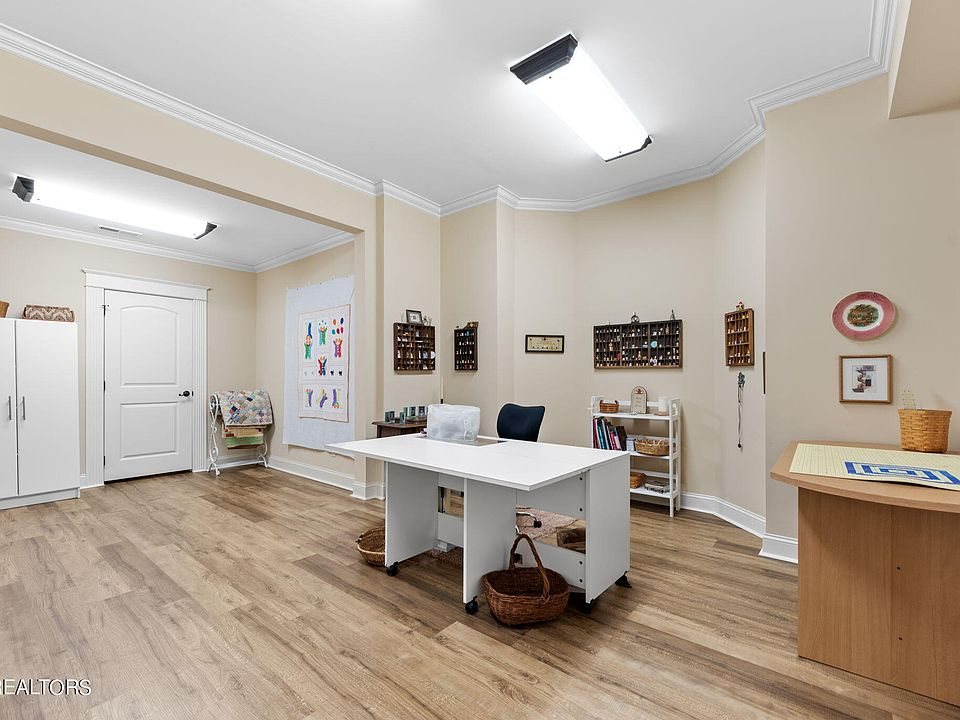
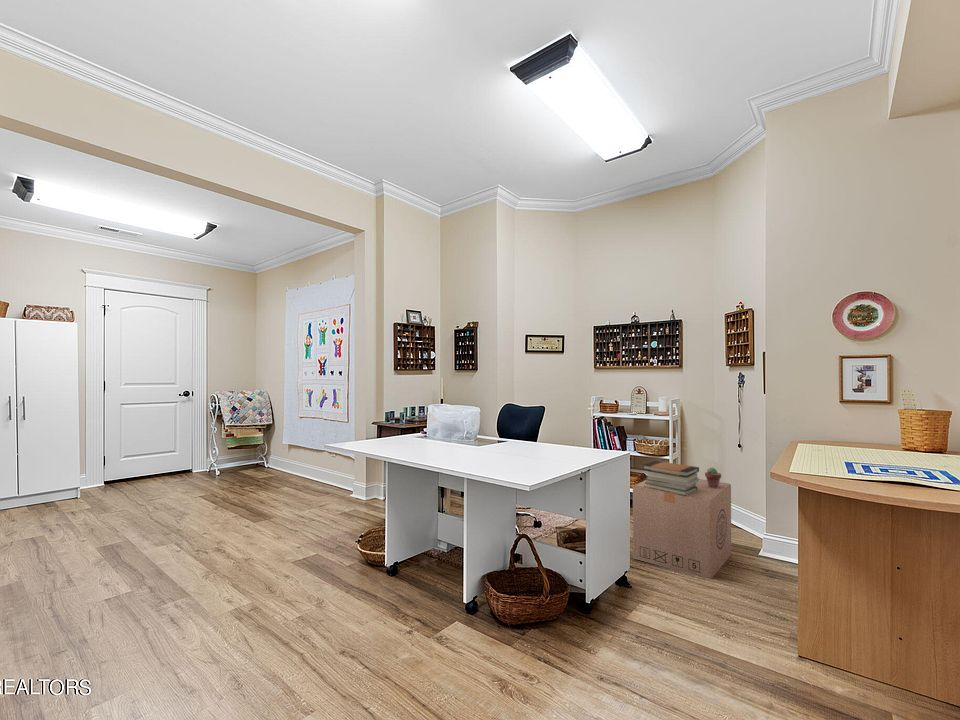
+ book stack (671, 477)
+ cardboard box (682, 520)
+ potted succulent (713, 476)
